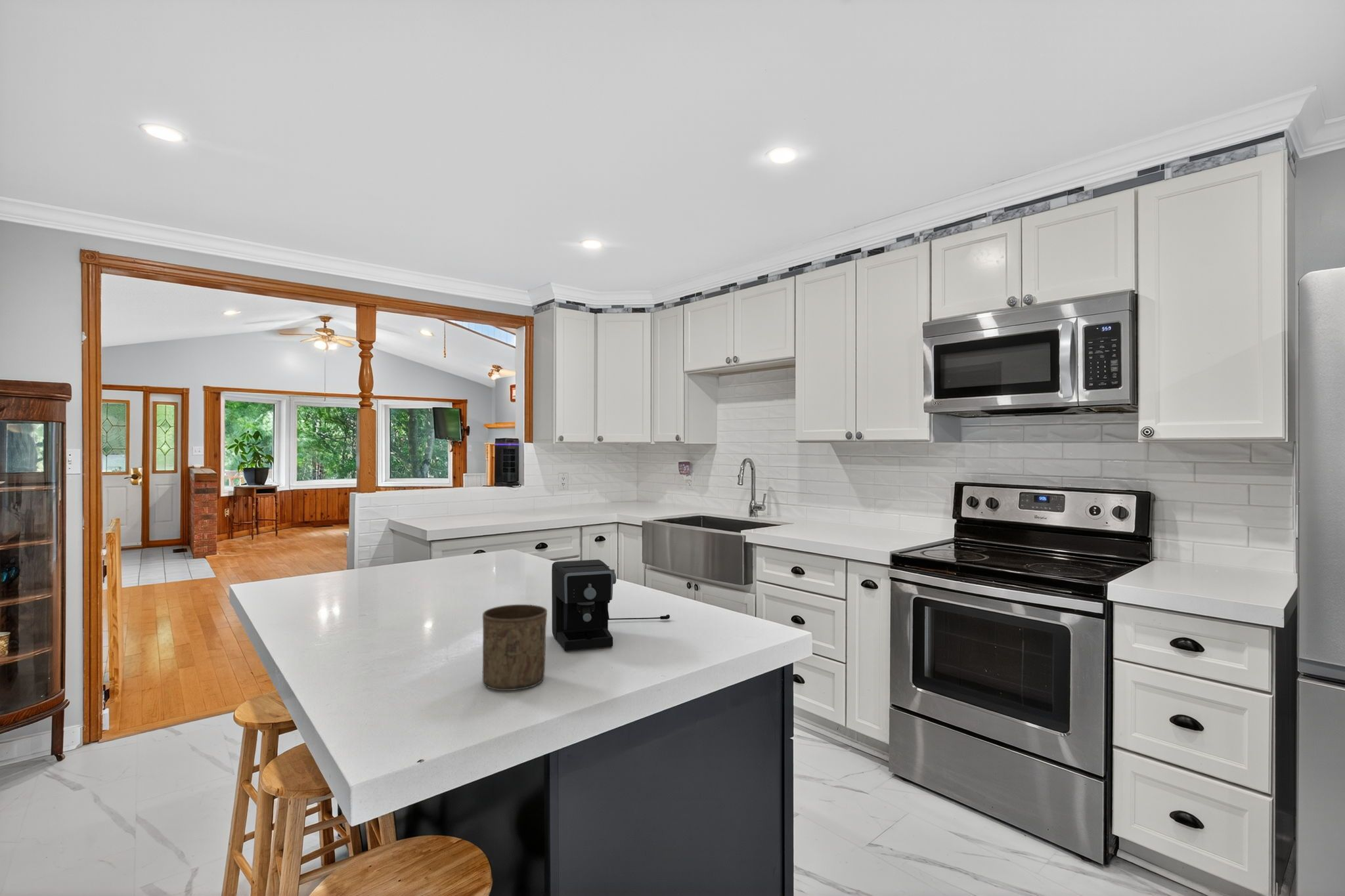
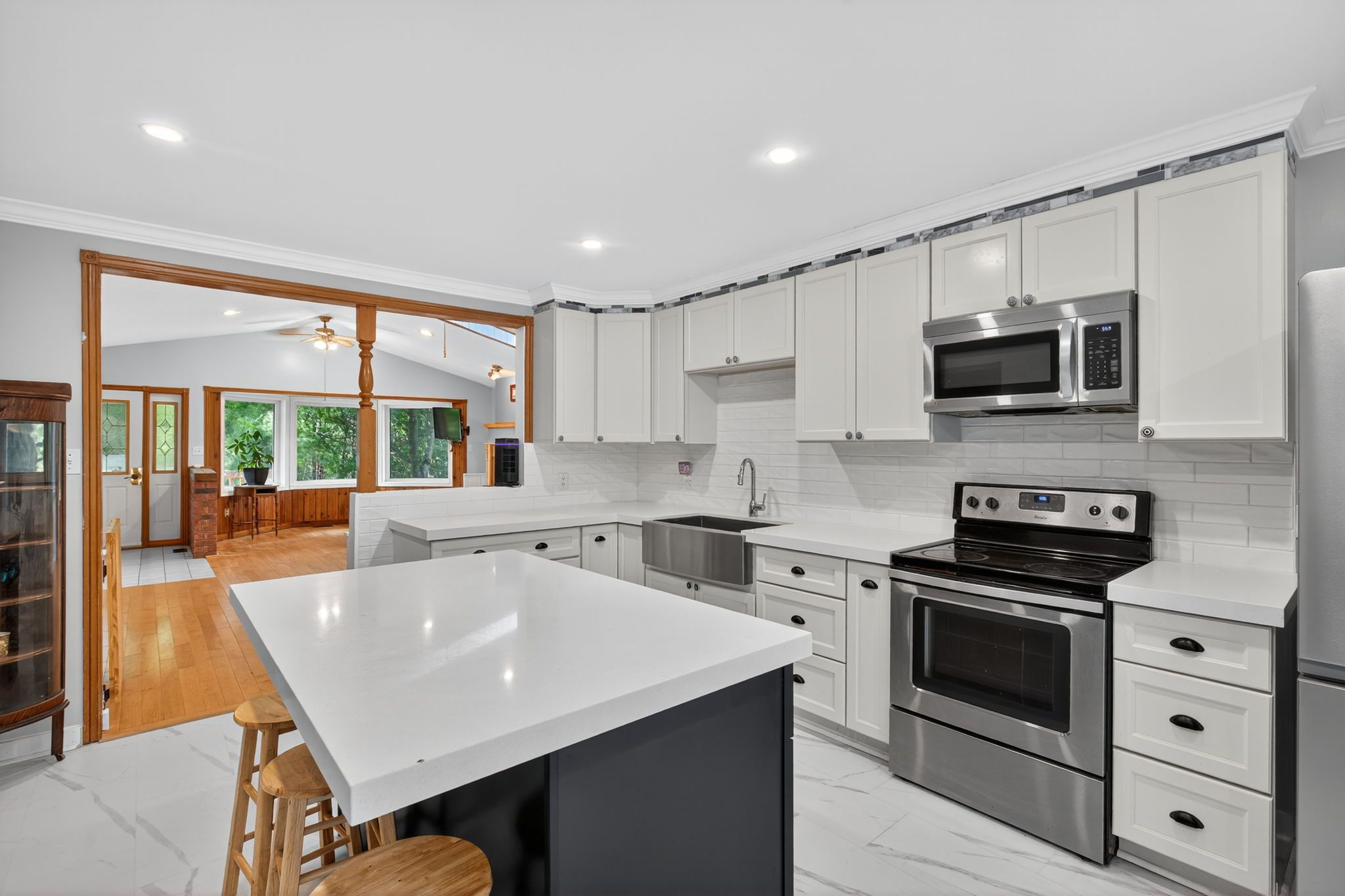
- cup (515, 646)
- coffee maker (612, 596)
